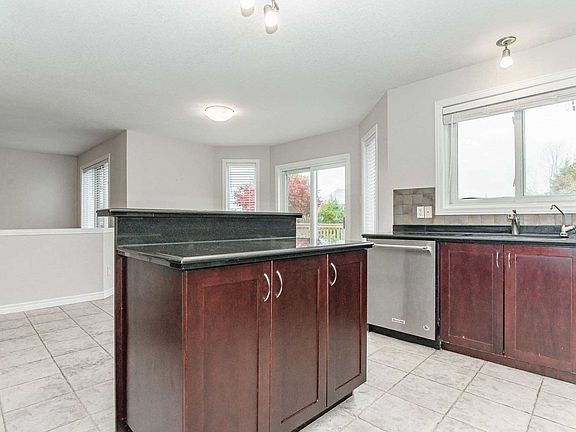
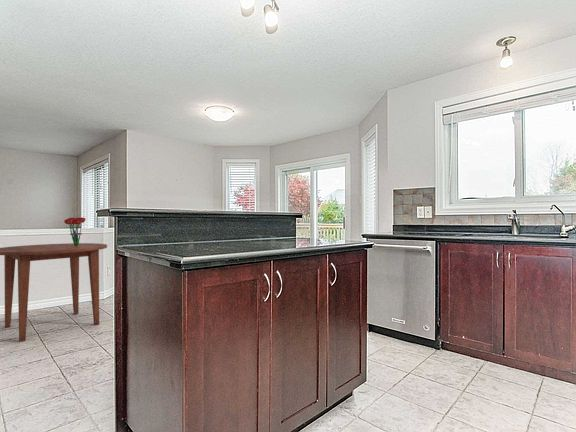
+ dining table (71, 283)
+ bouquet (75, 231)
